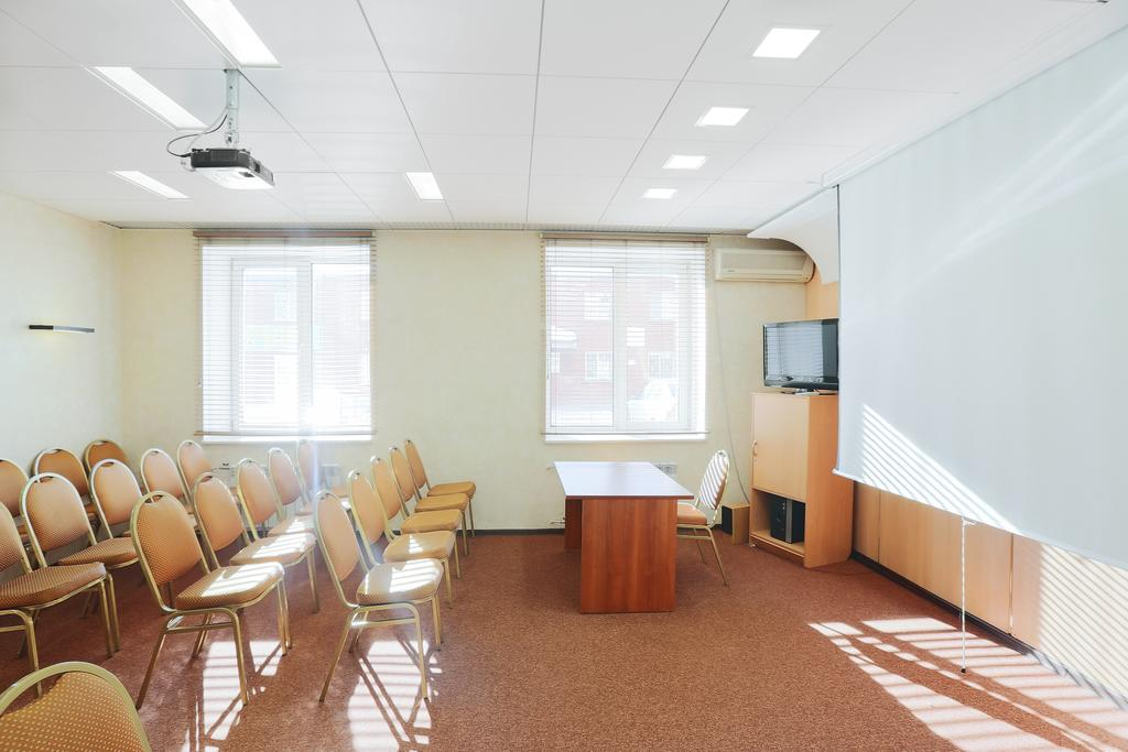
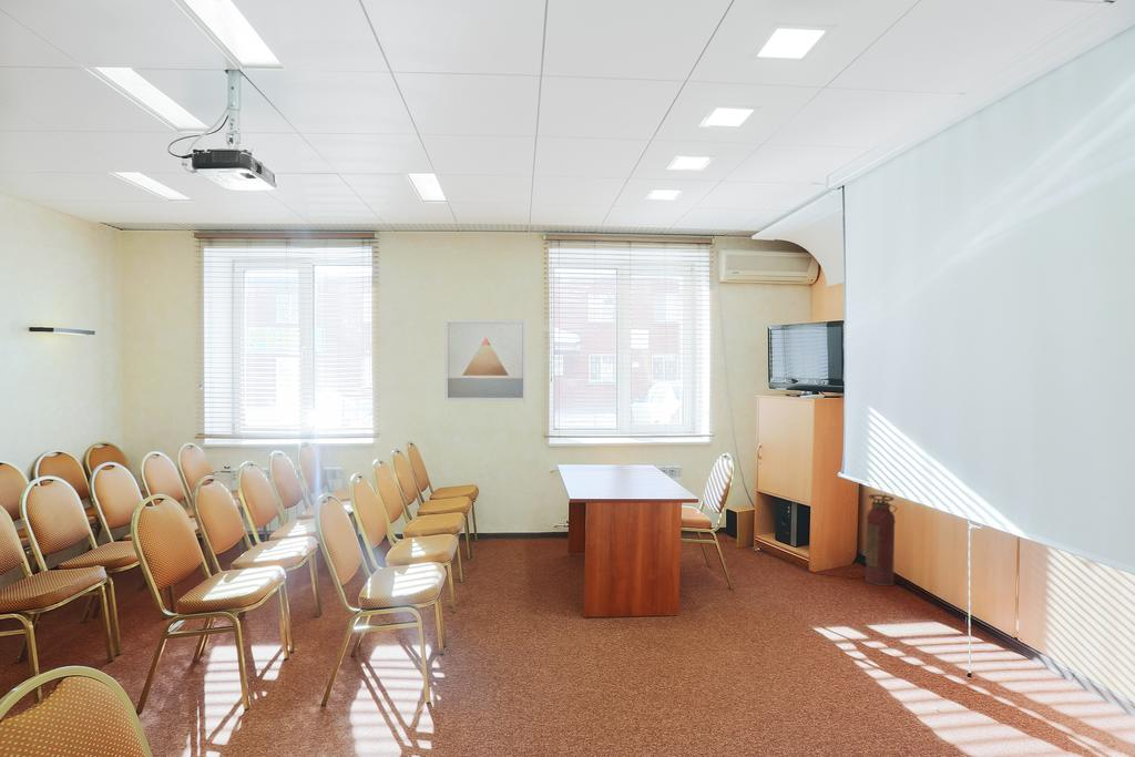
+ wall art (485, 360)
+ fire extinguisher (879, 538)
